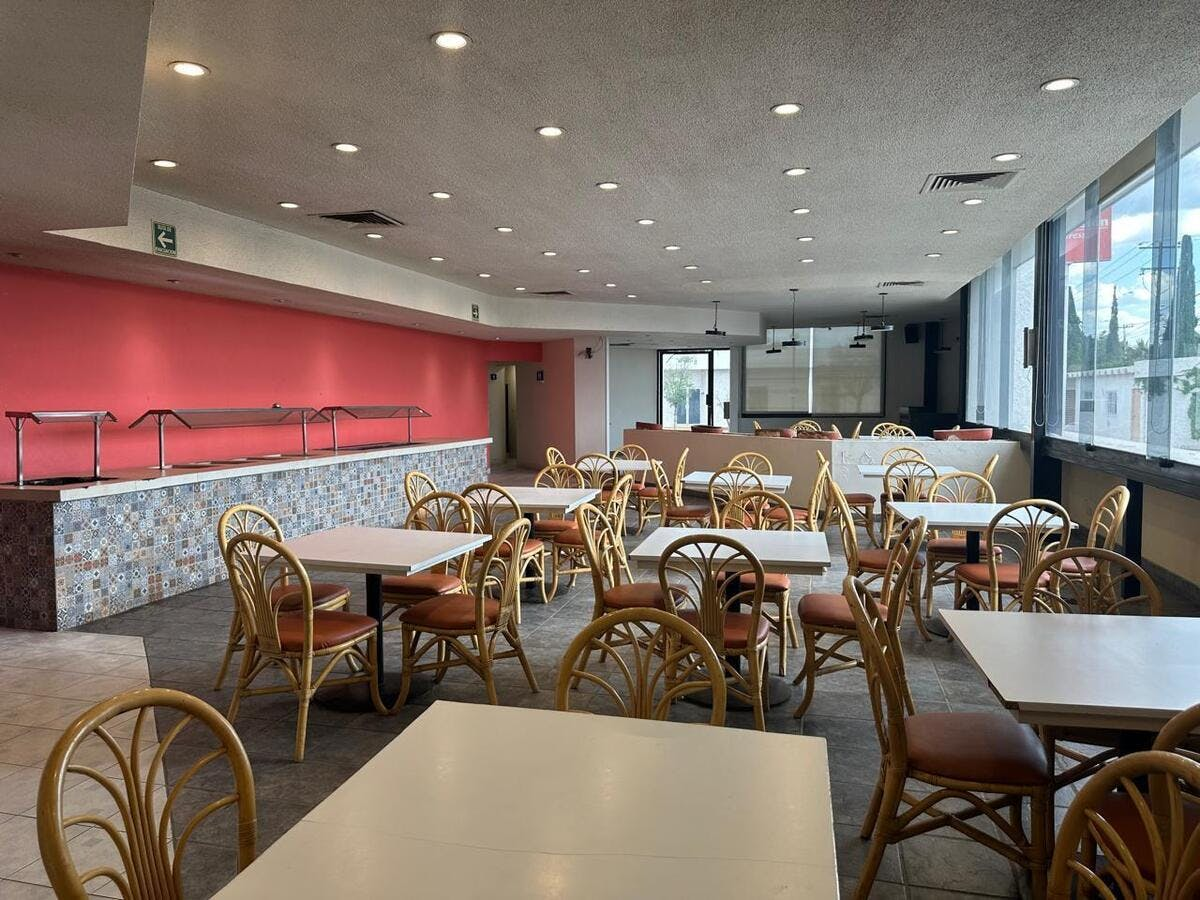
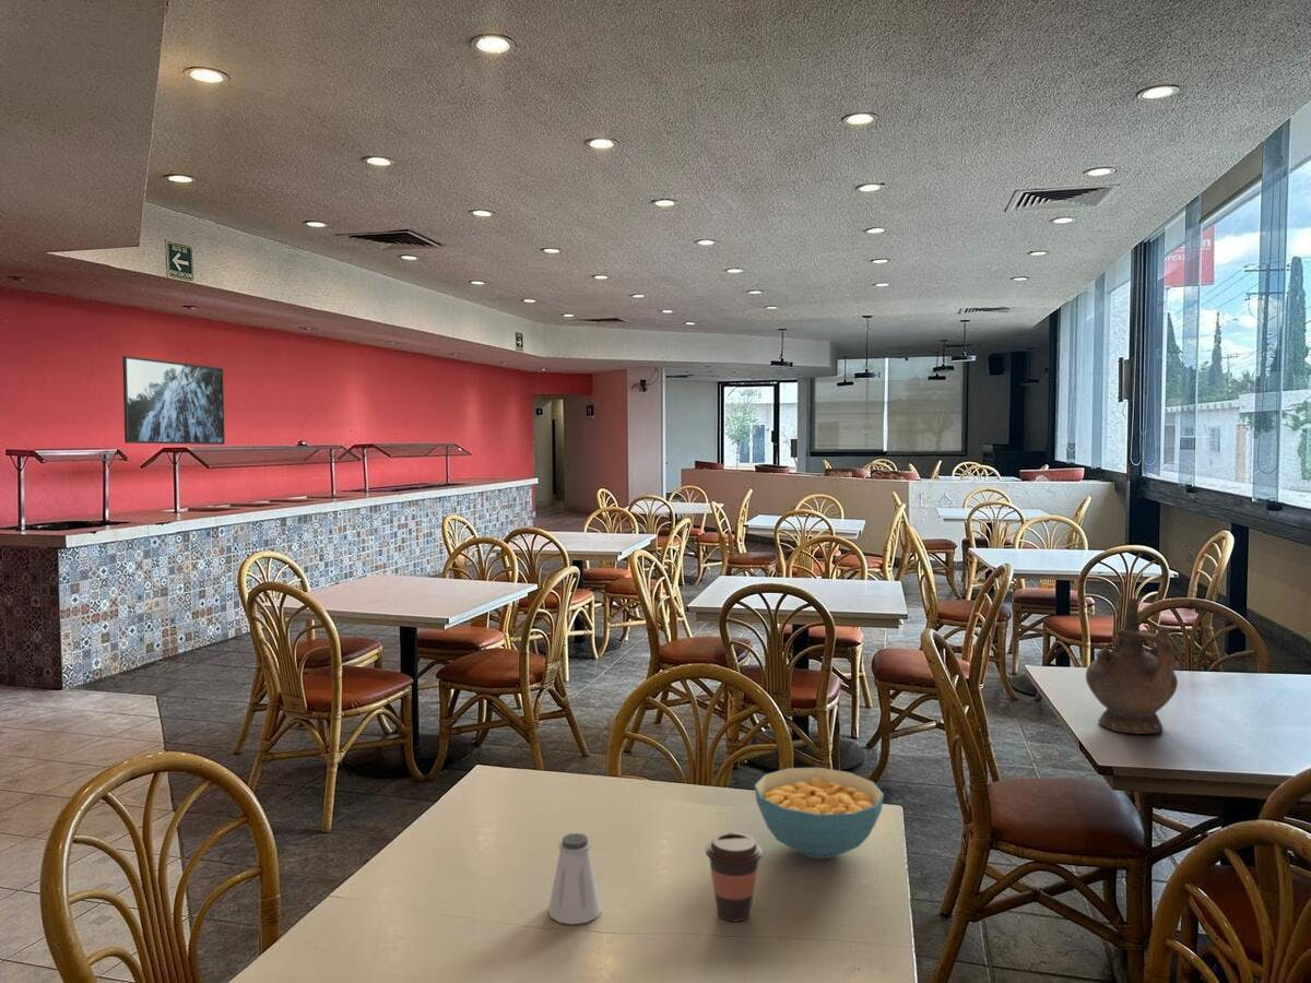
+ ceremonial vessel (1134, 663)
+ coffee cup (733, 877)
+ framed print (177, 403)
+ saltshaker (575, 874)
+ cereal bowl (817, 819)
